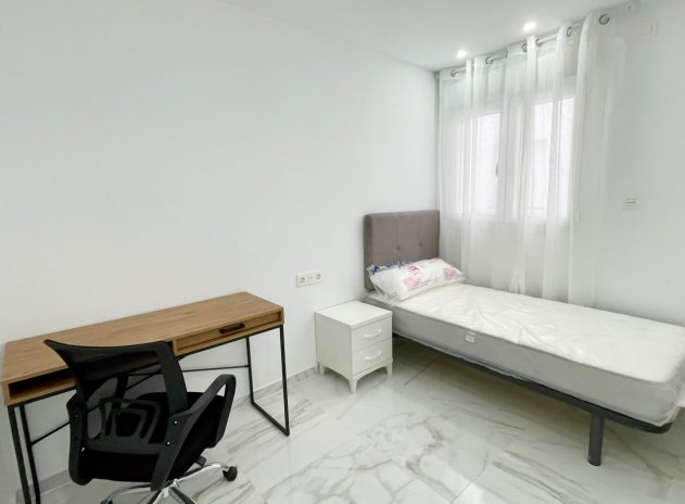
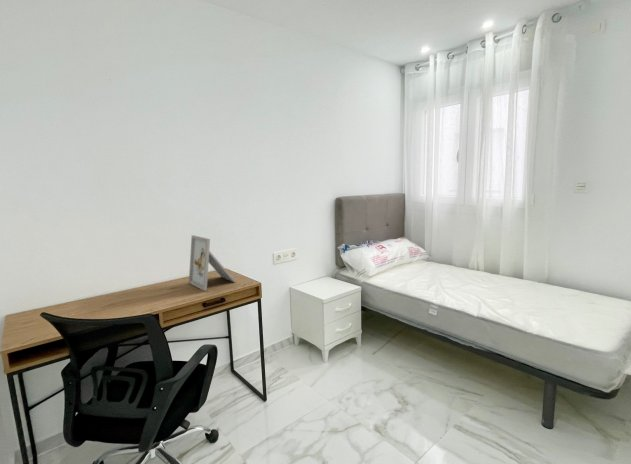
+ picture frame (211, 259)
